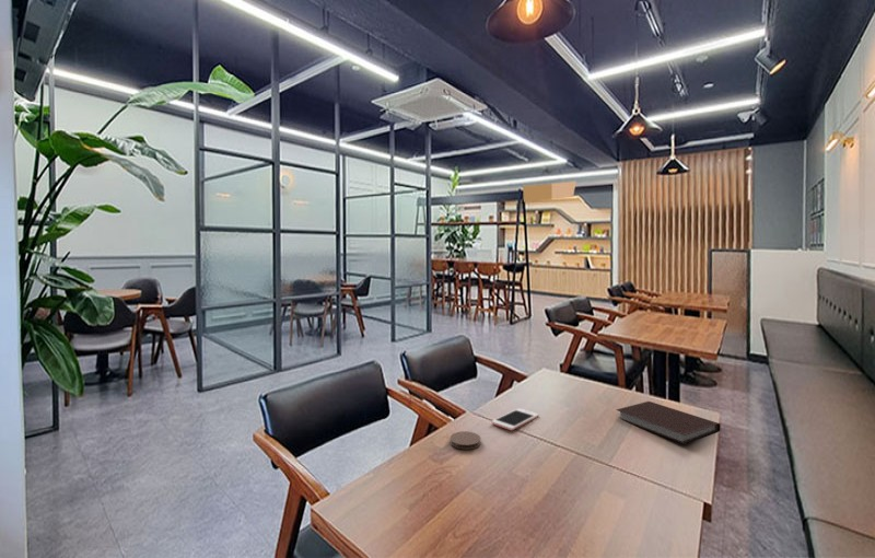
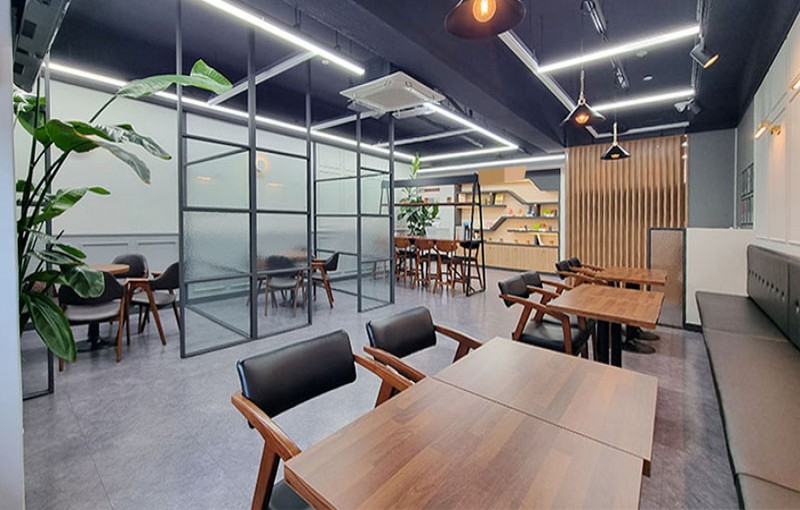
- notebook (665, 420)
- cell phone (515, 418)
- coaster (465, 440)
